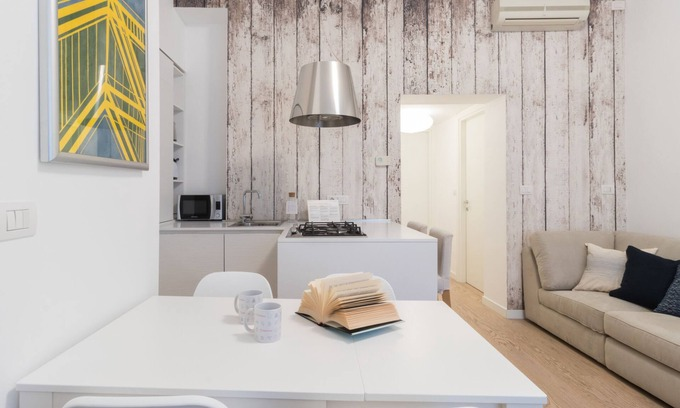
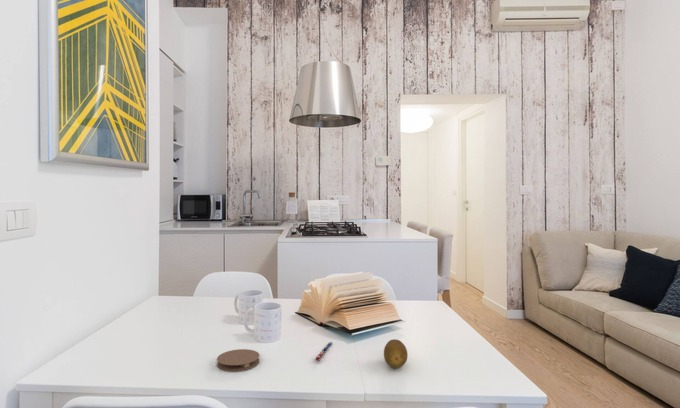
+ coaster (238, 359)
+ pen (324, 349)
+ fruit (395, 353)
